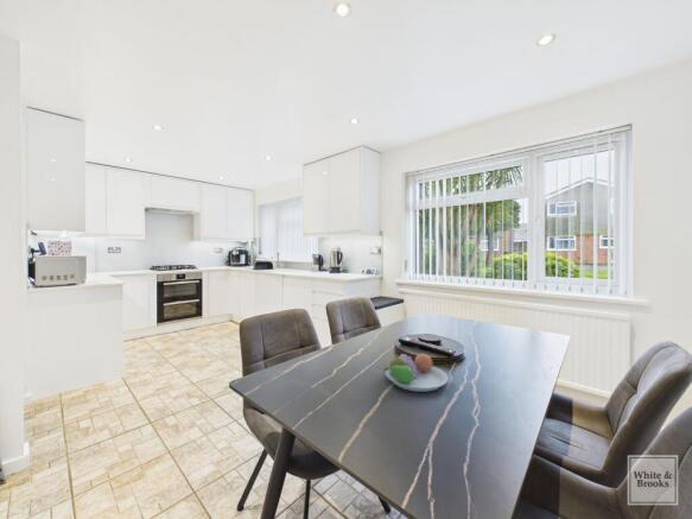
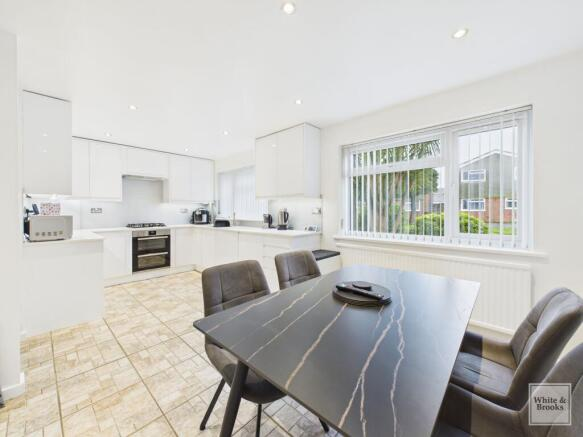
- fruit bowl (413, 368)
